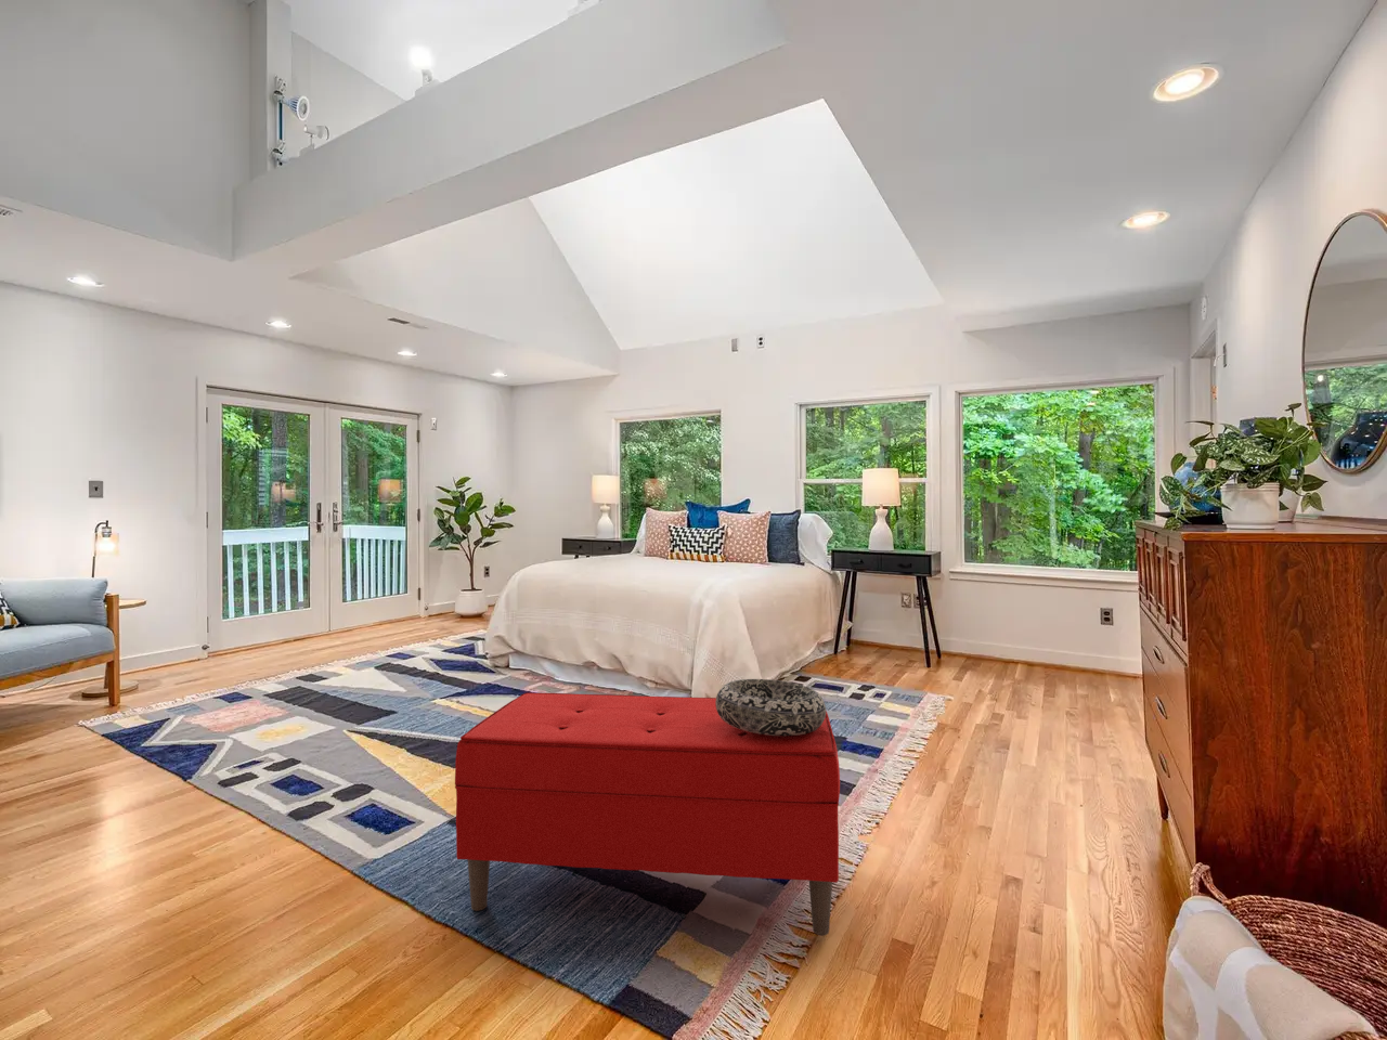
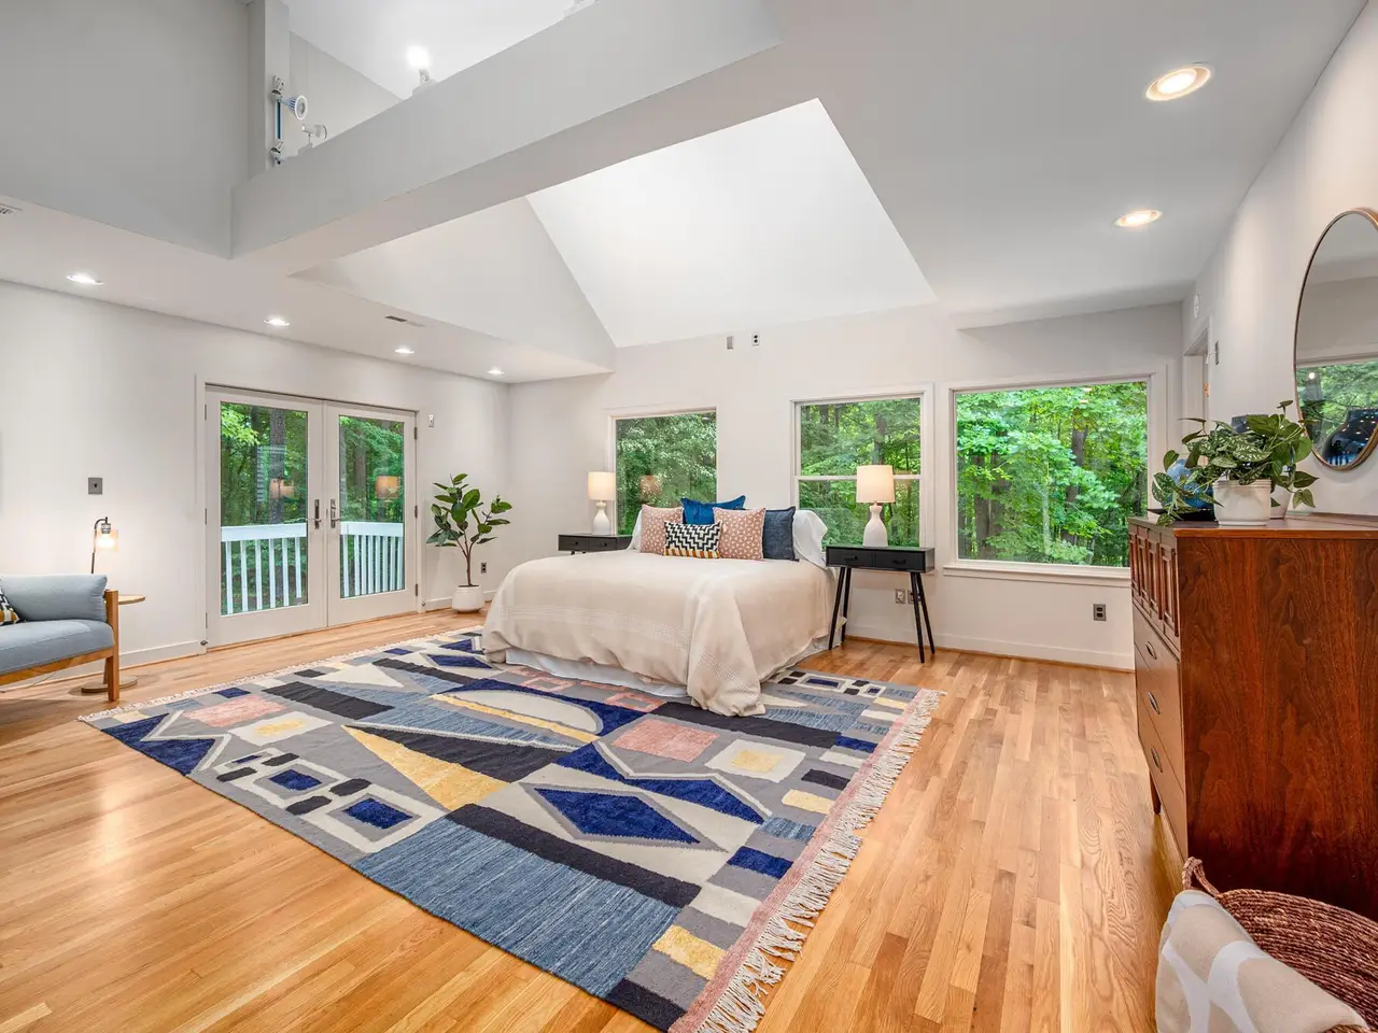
- decorative bowl (768, 708)
- bench (656, 797)
